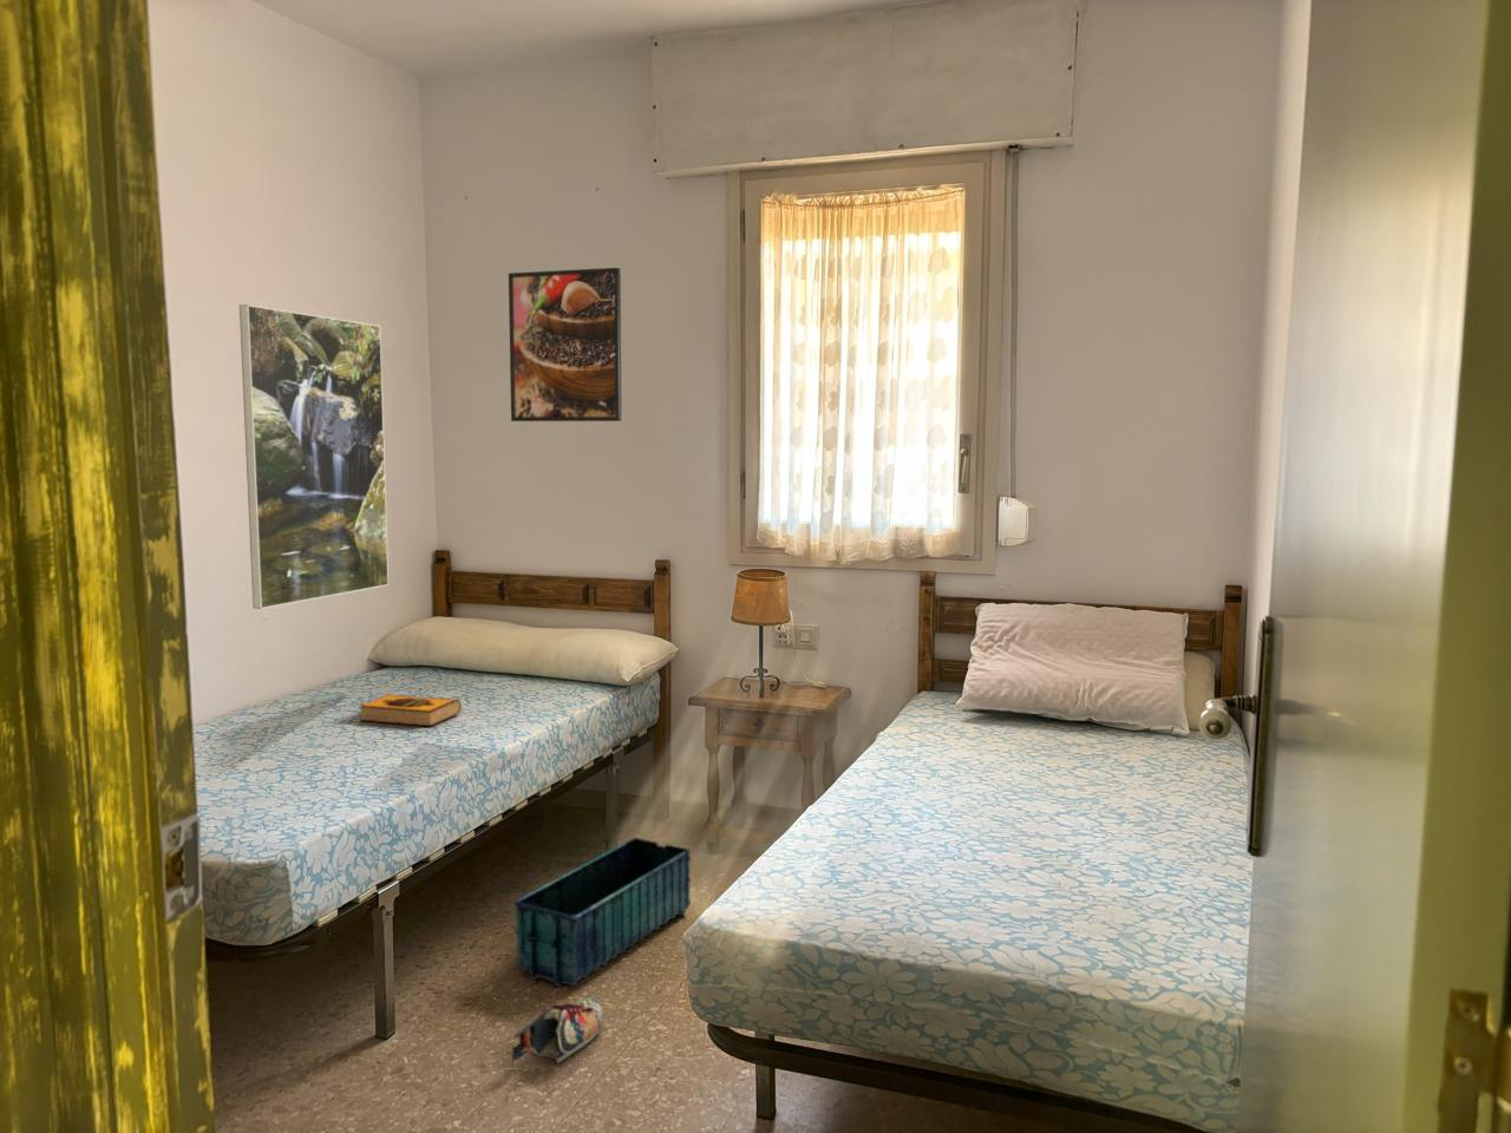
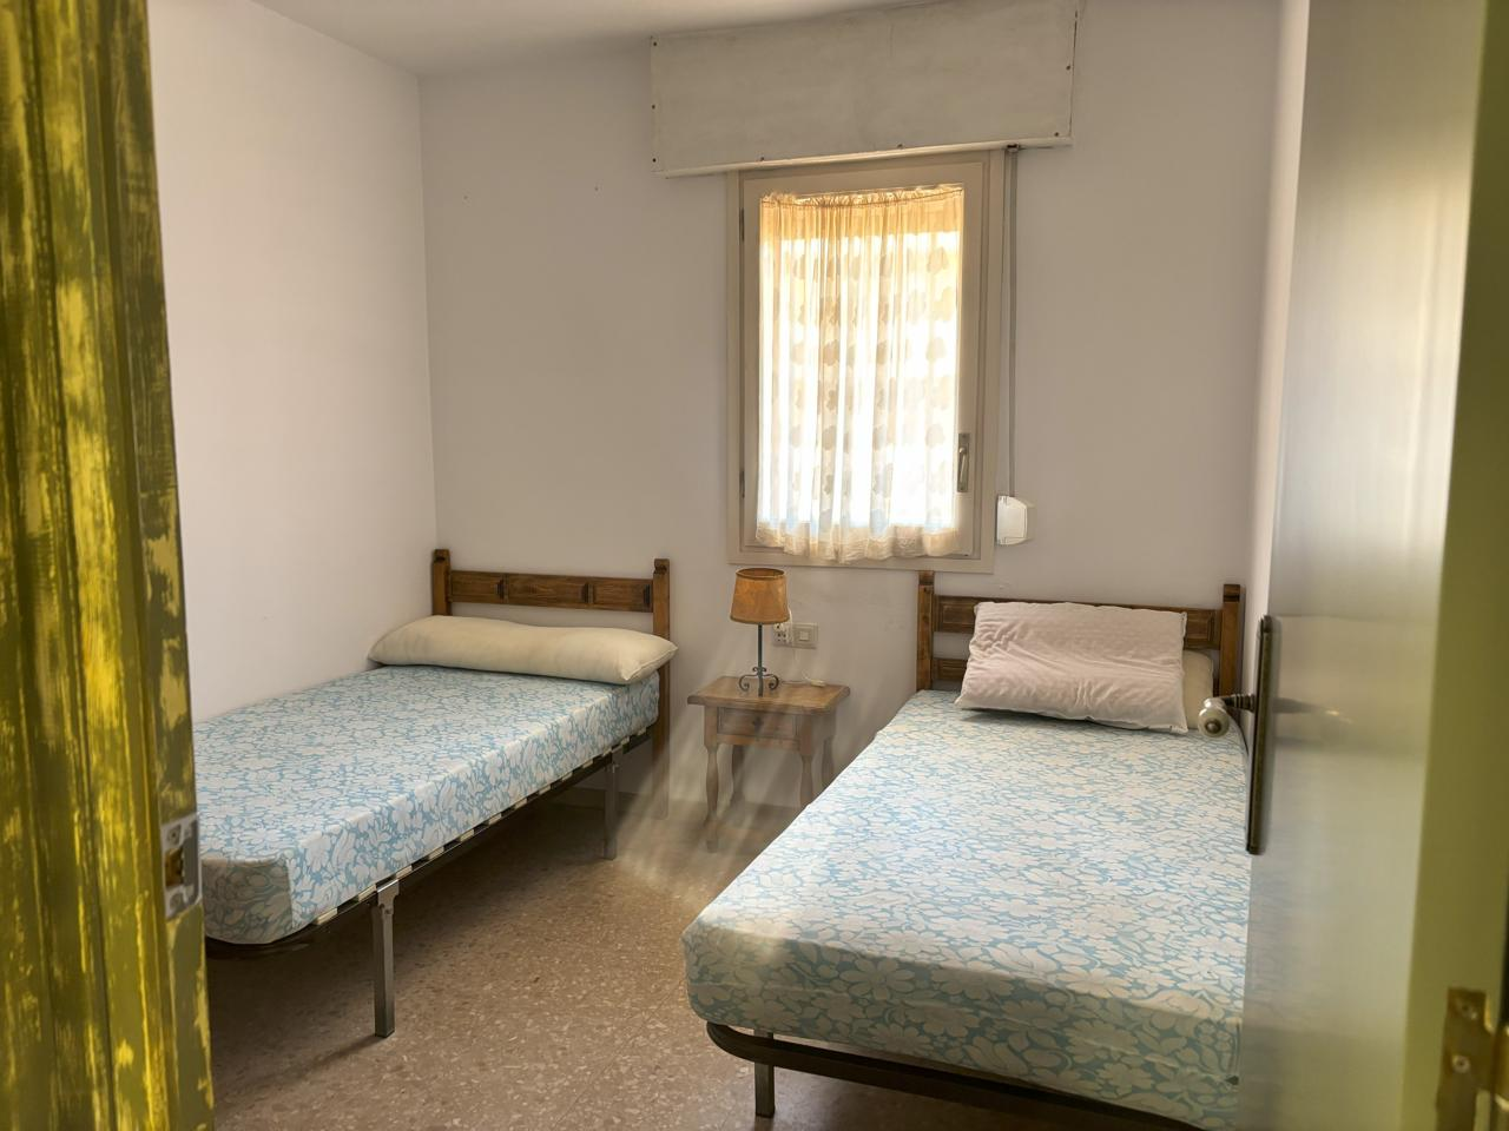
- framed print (564, 346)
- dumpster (606, 909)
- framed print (320, 458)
- hardback book (410, 708)
- shoe (562, 1026)
